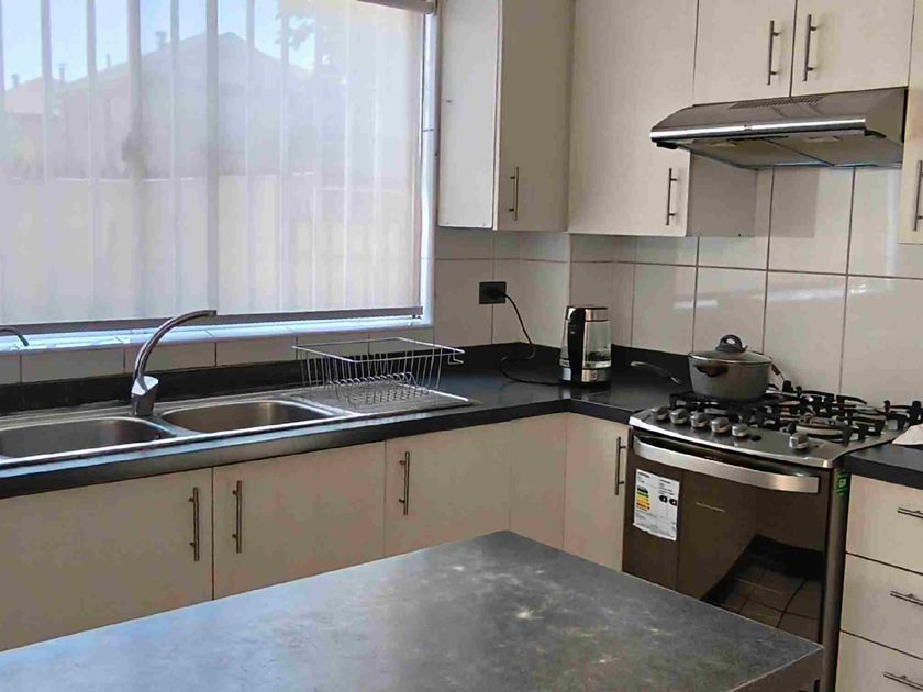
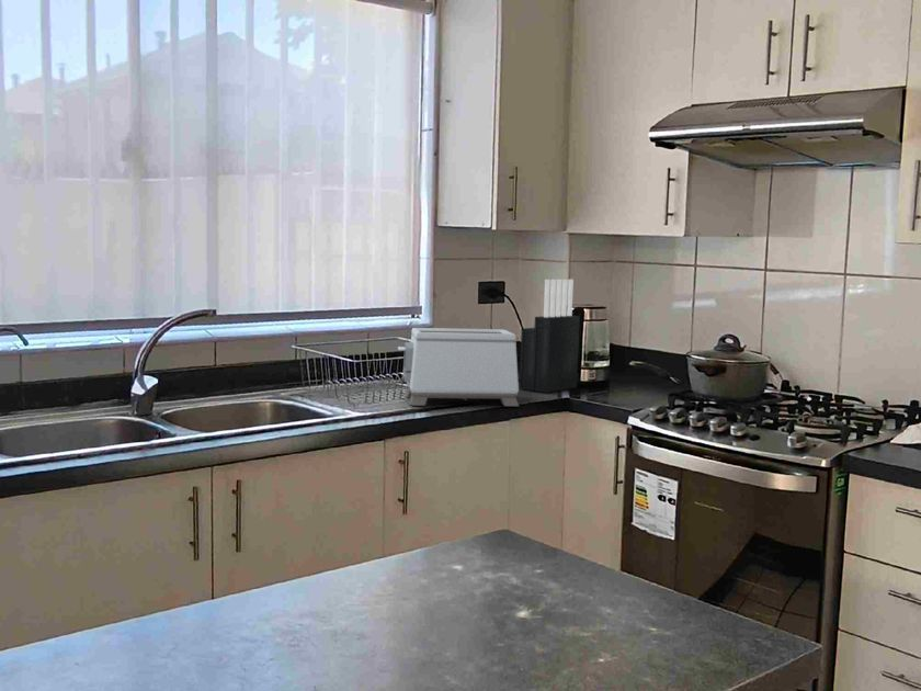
+ knife block (547, 333)
+ toaster (456, 365)
